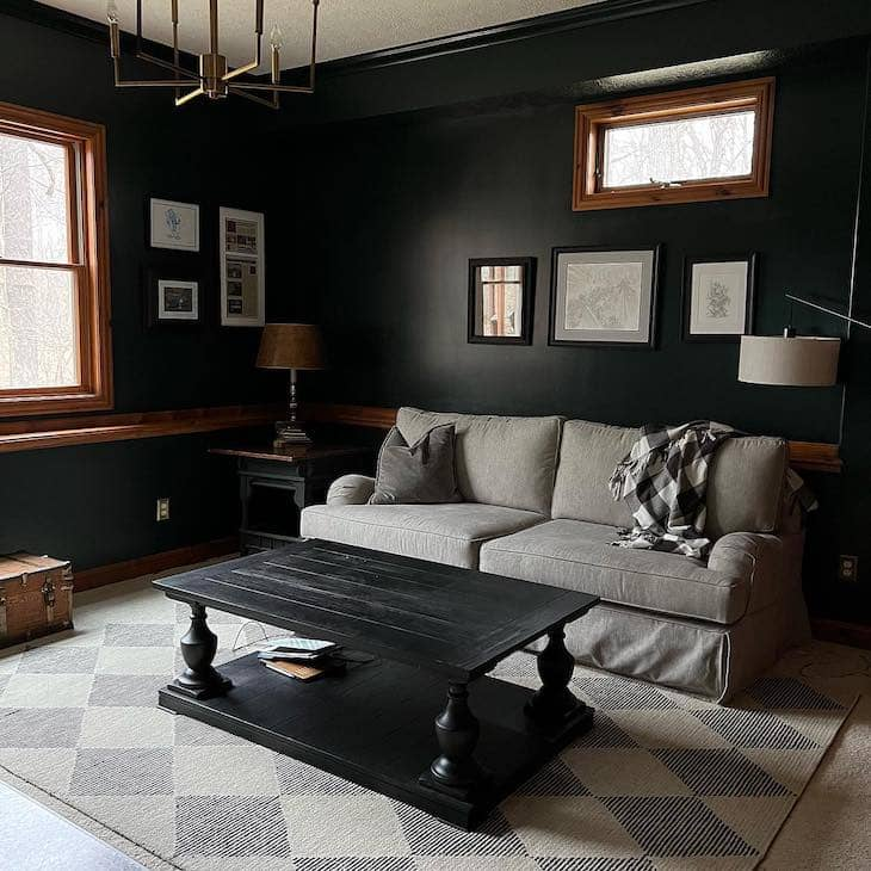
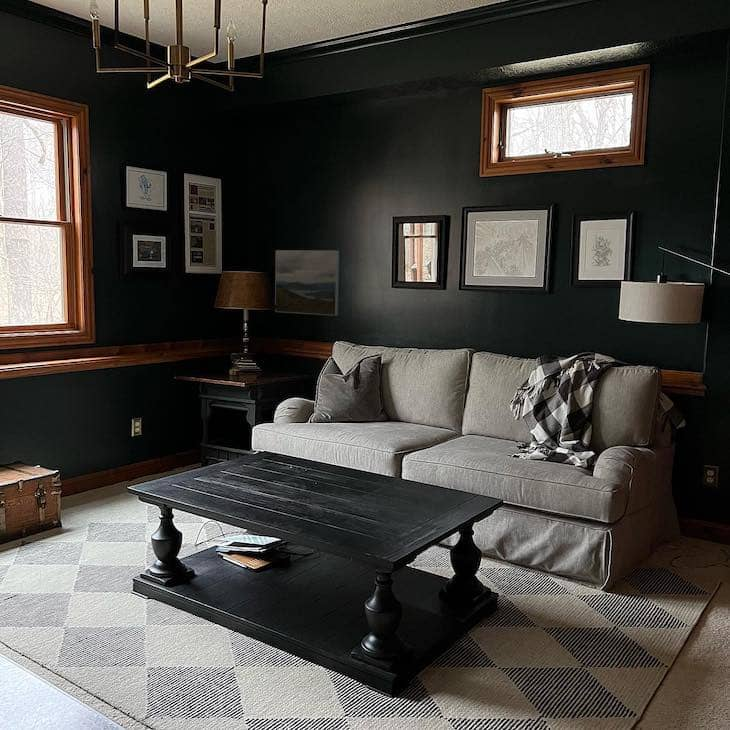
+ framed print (306, 282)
